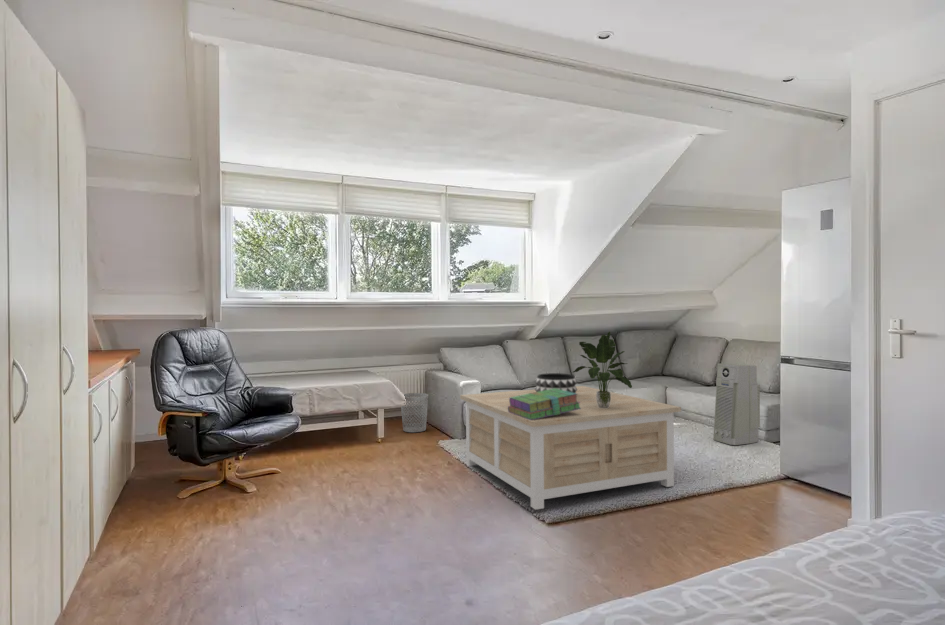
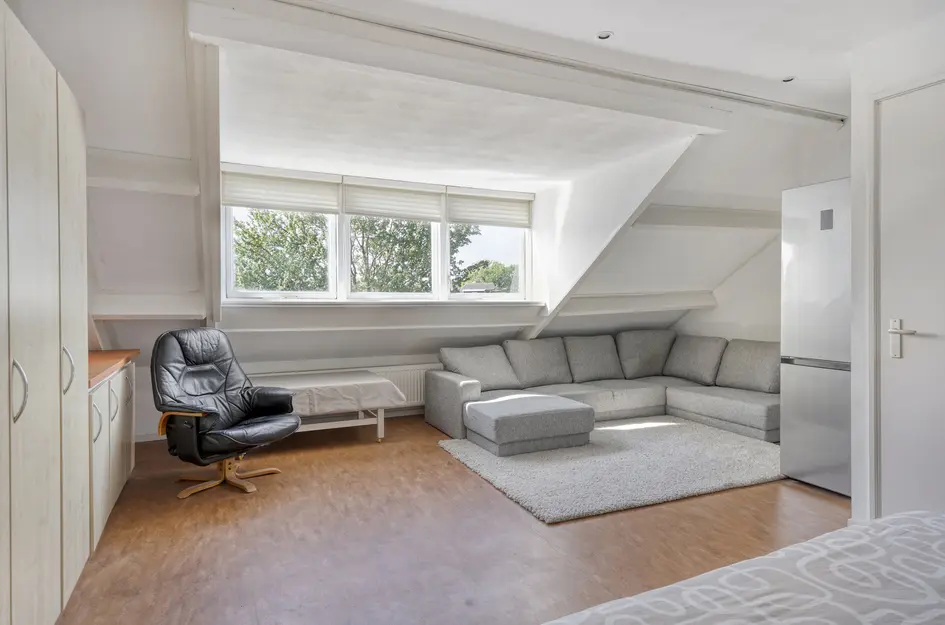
- potted plant (599, 369)
- air purifier (737, 402)
- decorative bowl (555, 385)
- stack of books (544, 405)
- wastebasket (414, 412)
- coffee table (562, 437)
